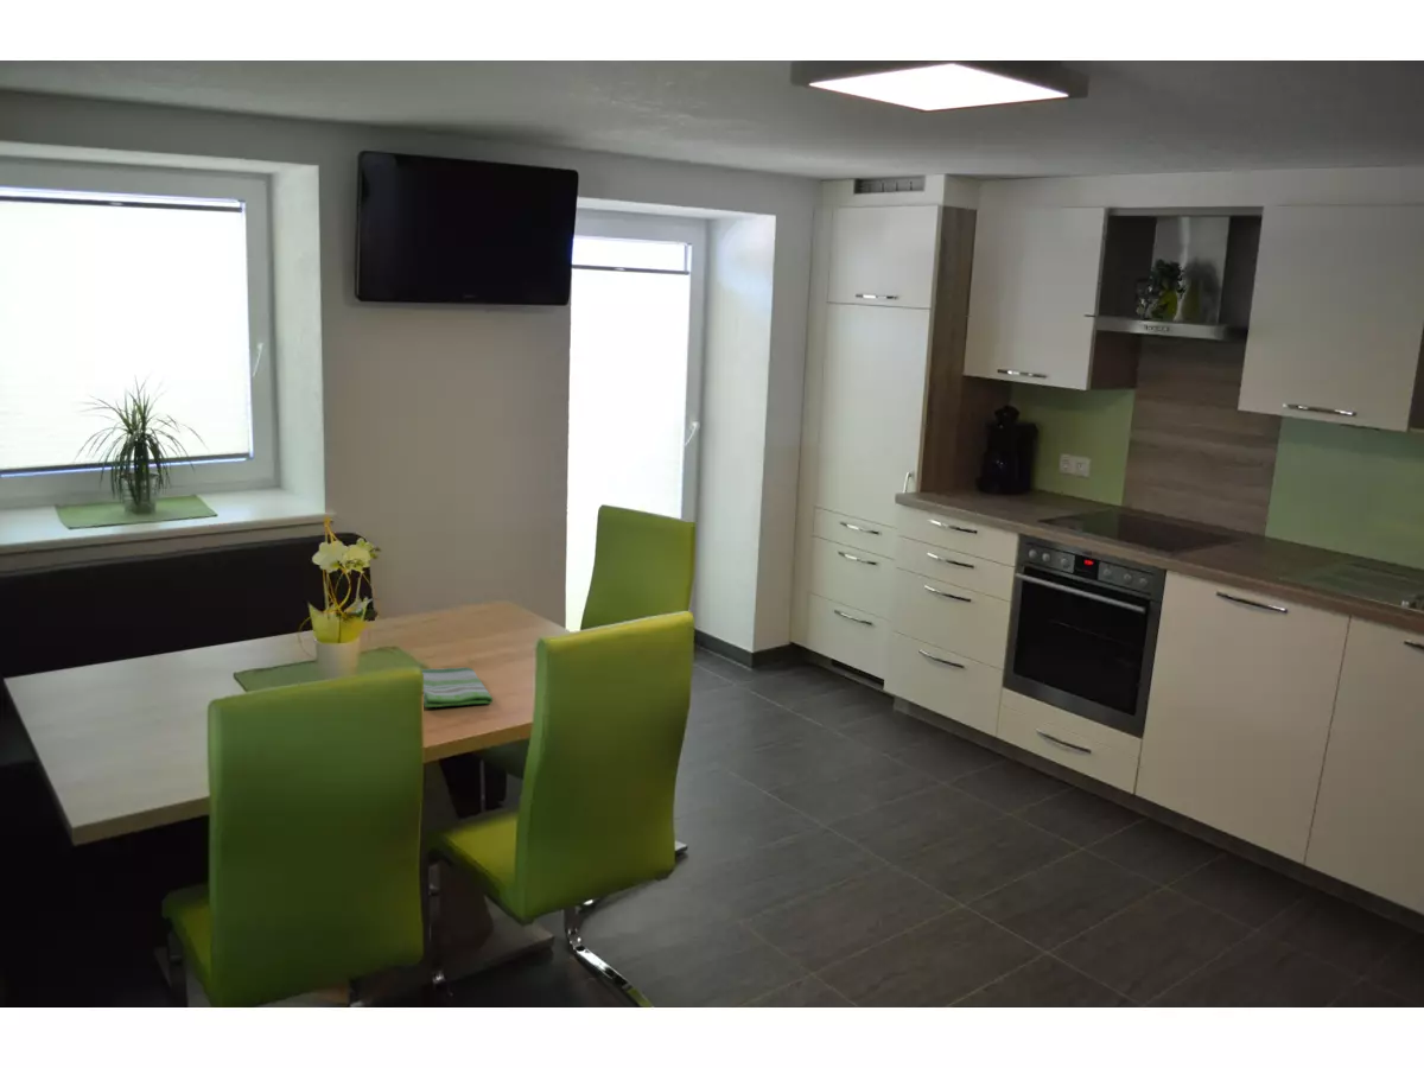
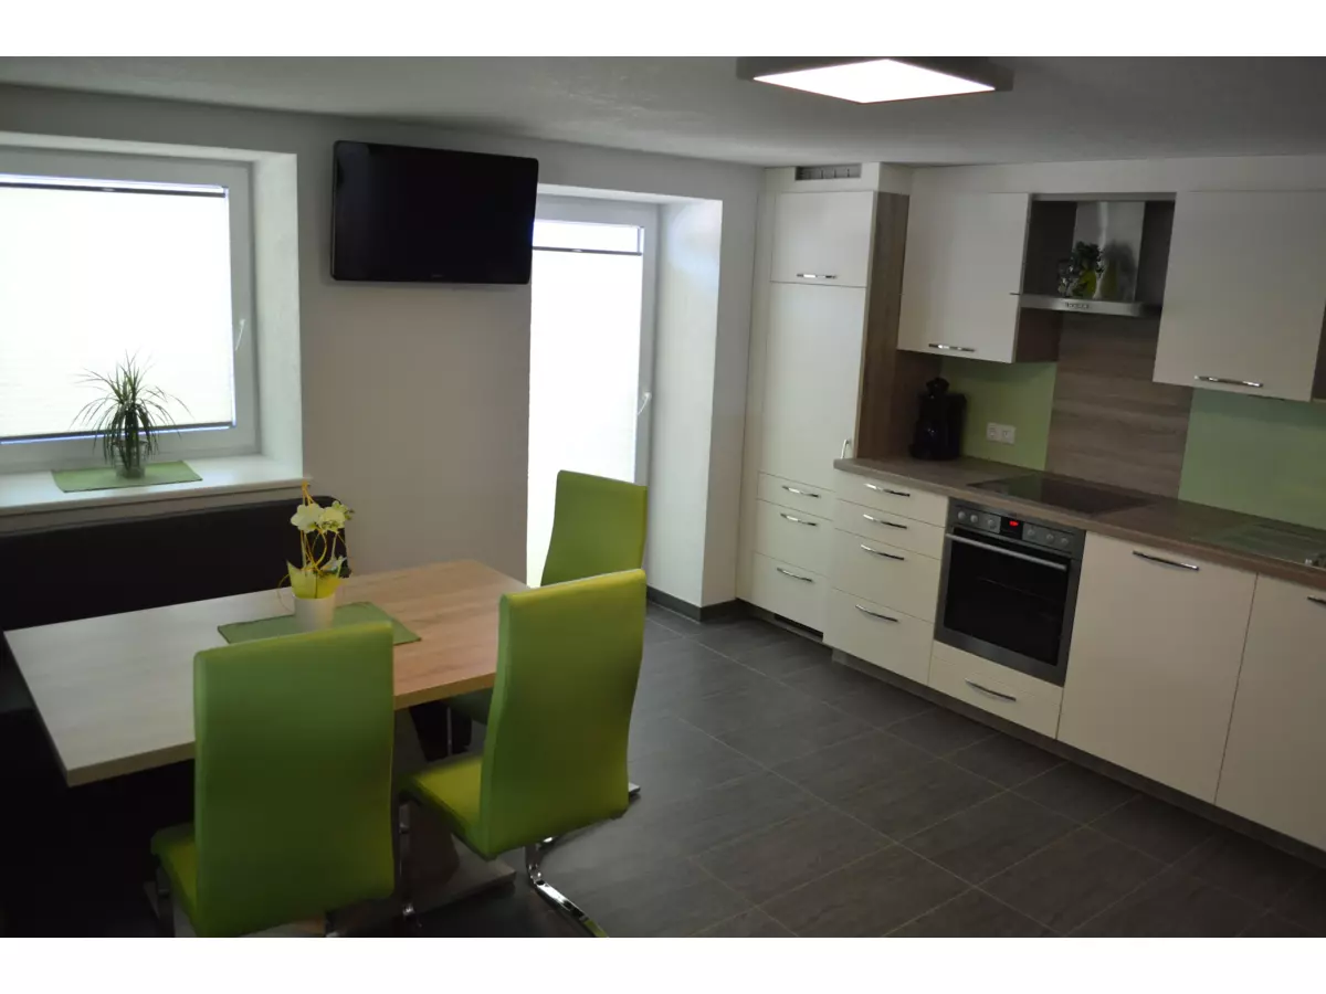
- dish towel (450, 685)
